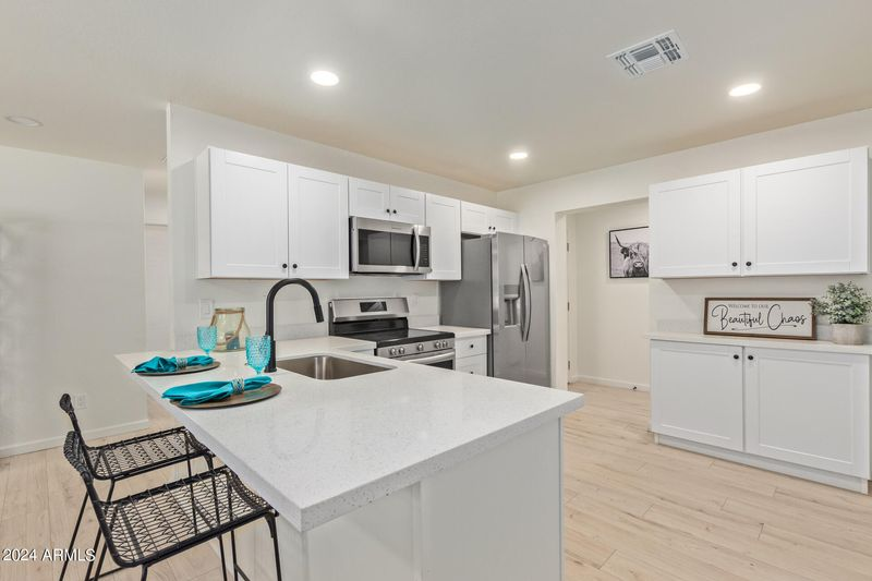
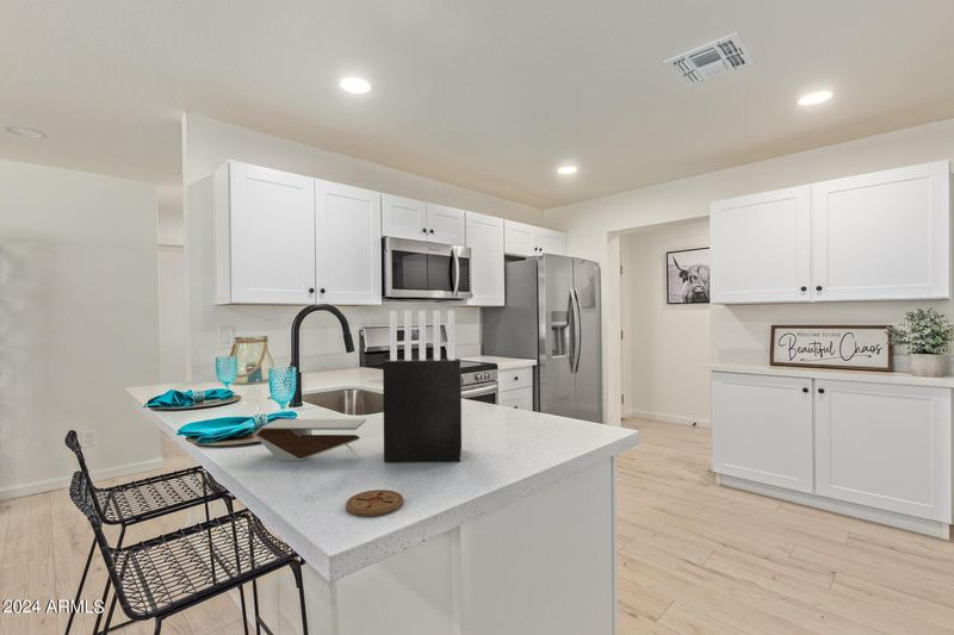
+ coaster (374, 502)
+ decorative bowl (312, 438)
+ knife block (425, 381)
